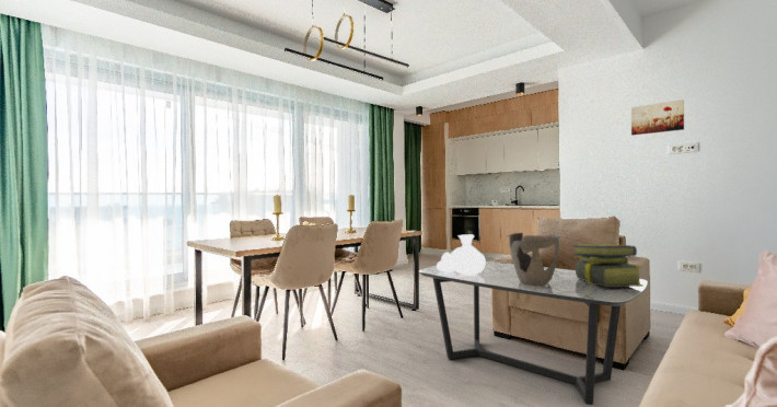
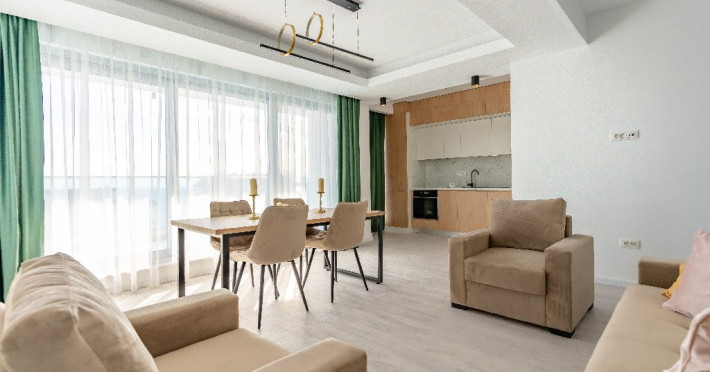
- coffee table (524, 293)
- decorative bowl (533, 257)
- stack of books (604, 263)
- wall art (657, 118)
- vase (461, 253)
